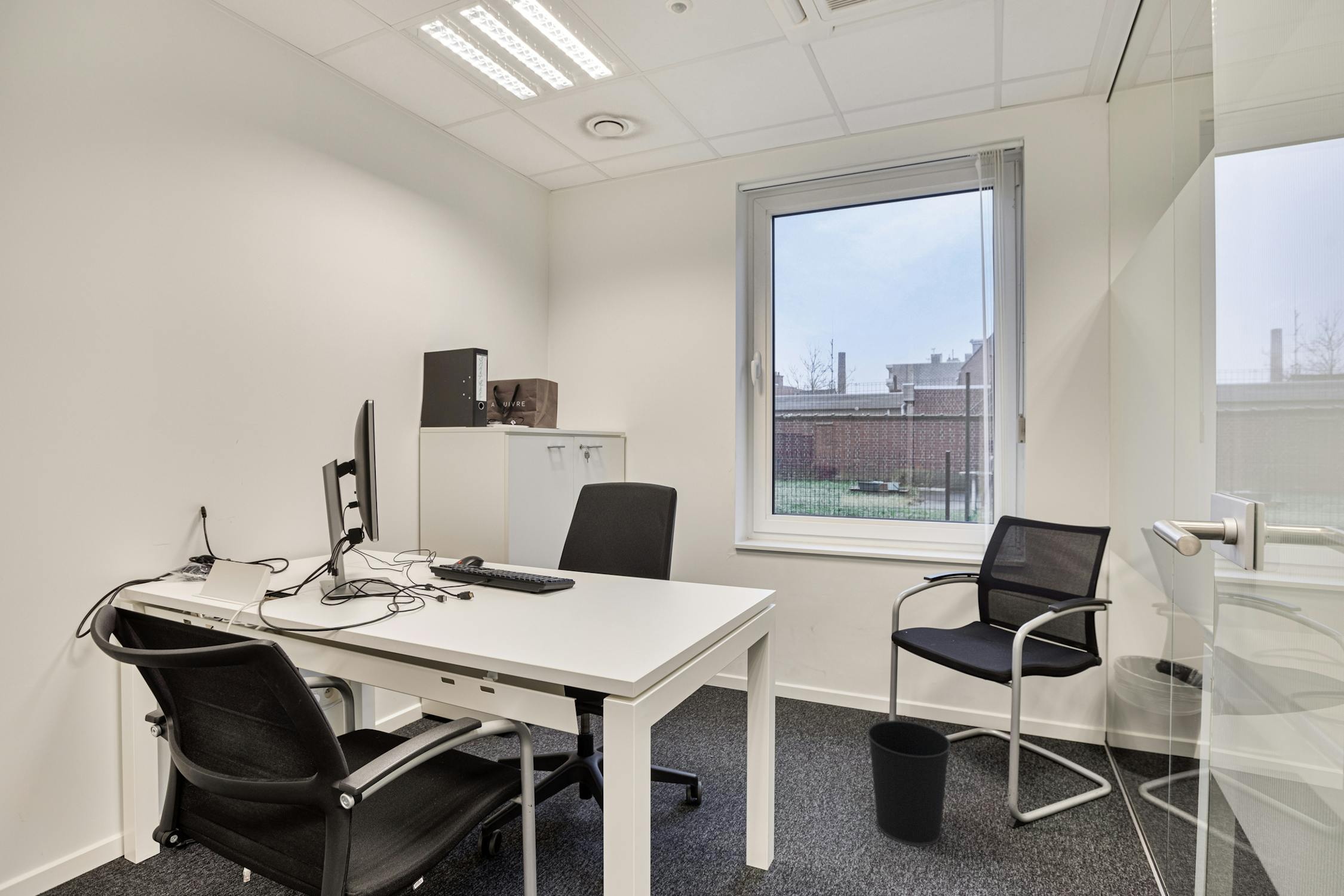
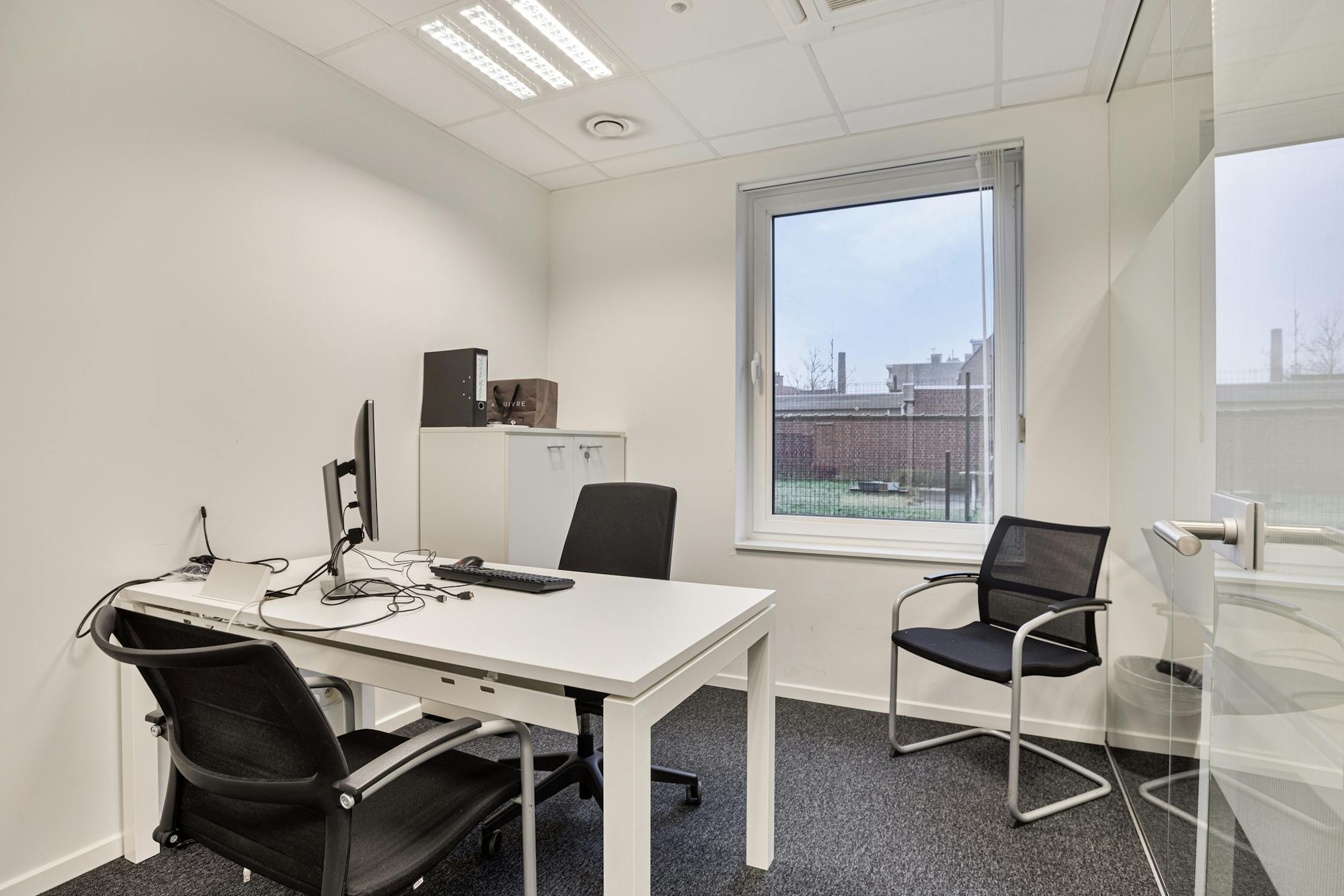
- wastebasket (908, 782)
